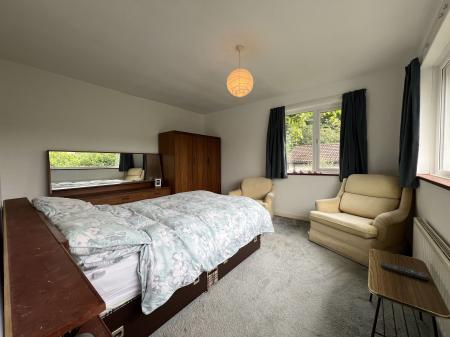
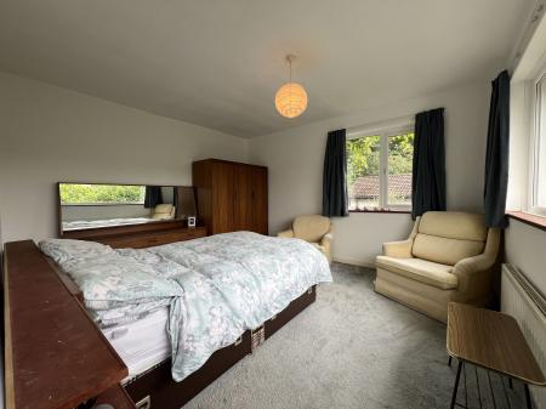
- remote control (403, 270)
